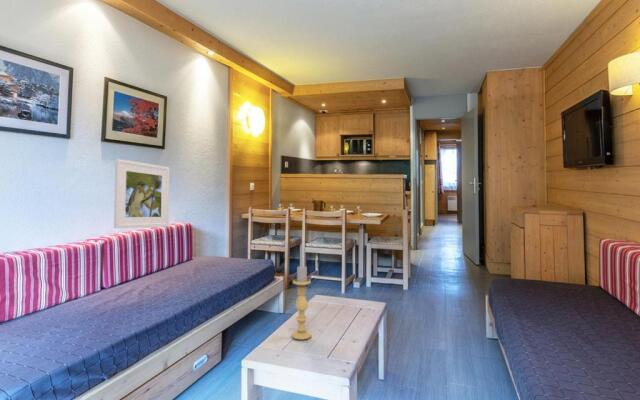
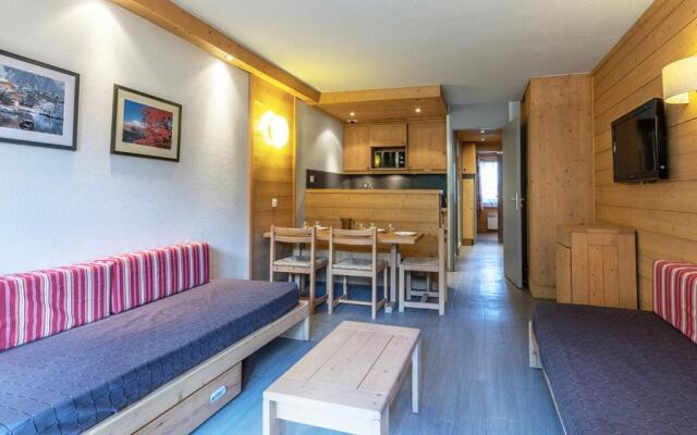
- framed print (144, 195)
- candle holder (301, 300)
